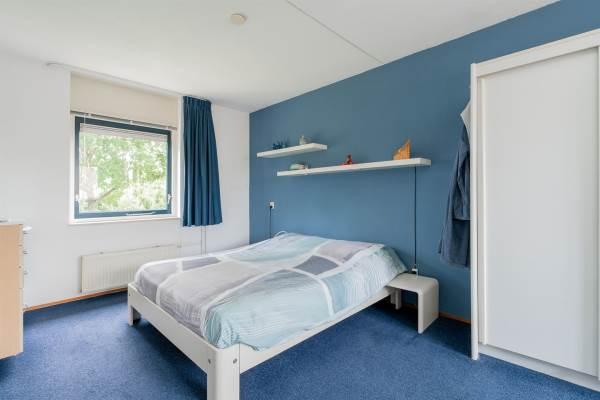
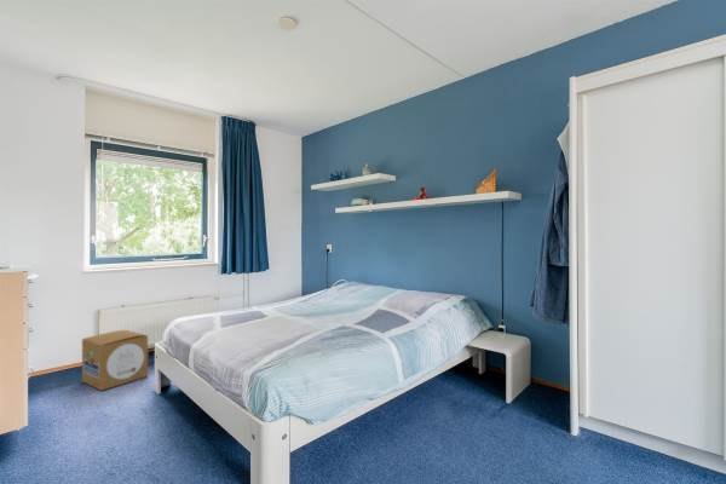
+ cardboard box (115, 357)
